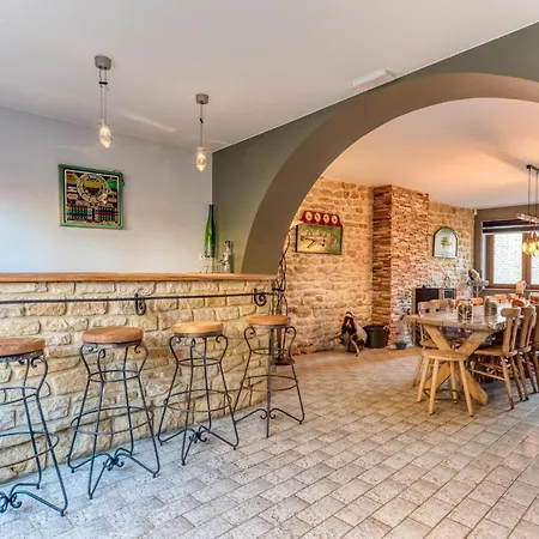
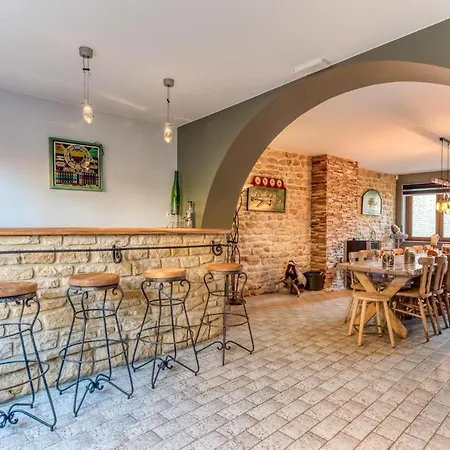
- potted plant (395, 335)
